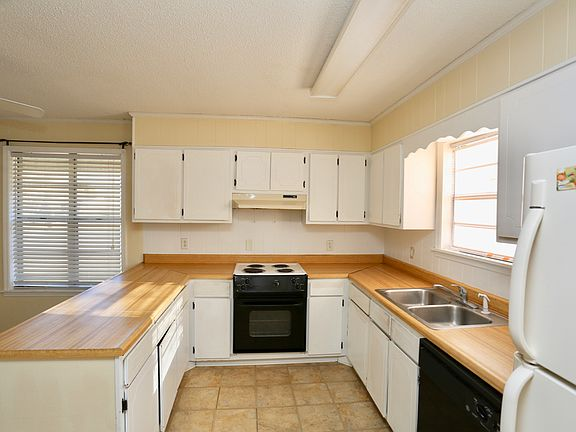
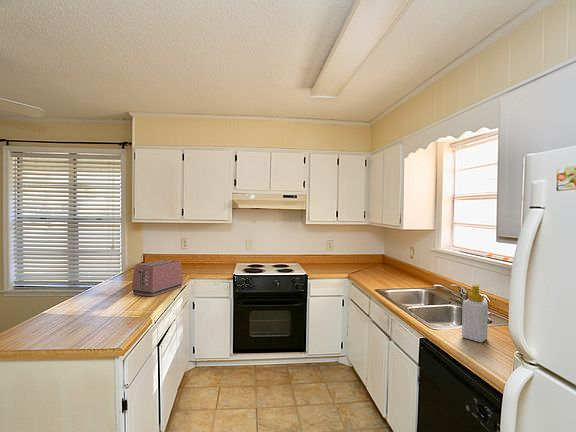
+ soap bottle (475, 312)
+ toaster (157, 276)
